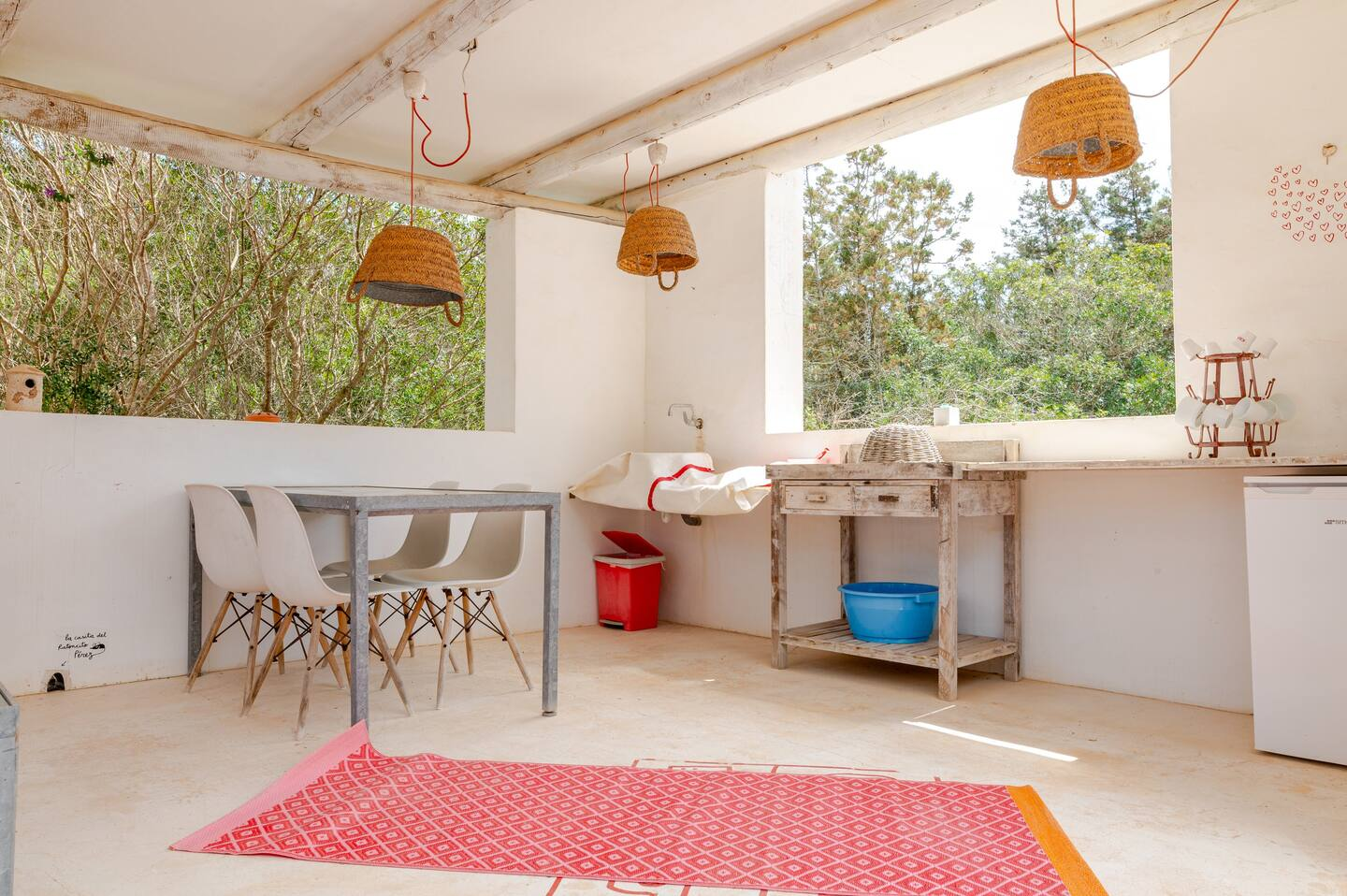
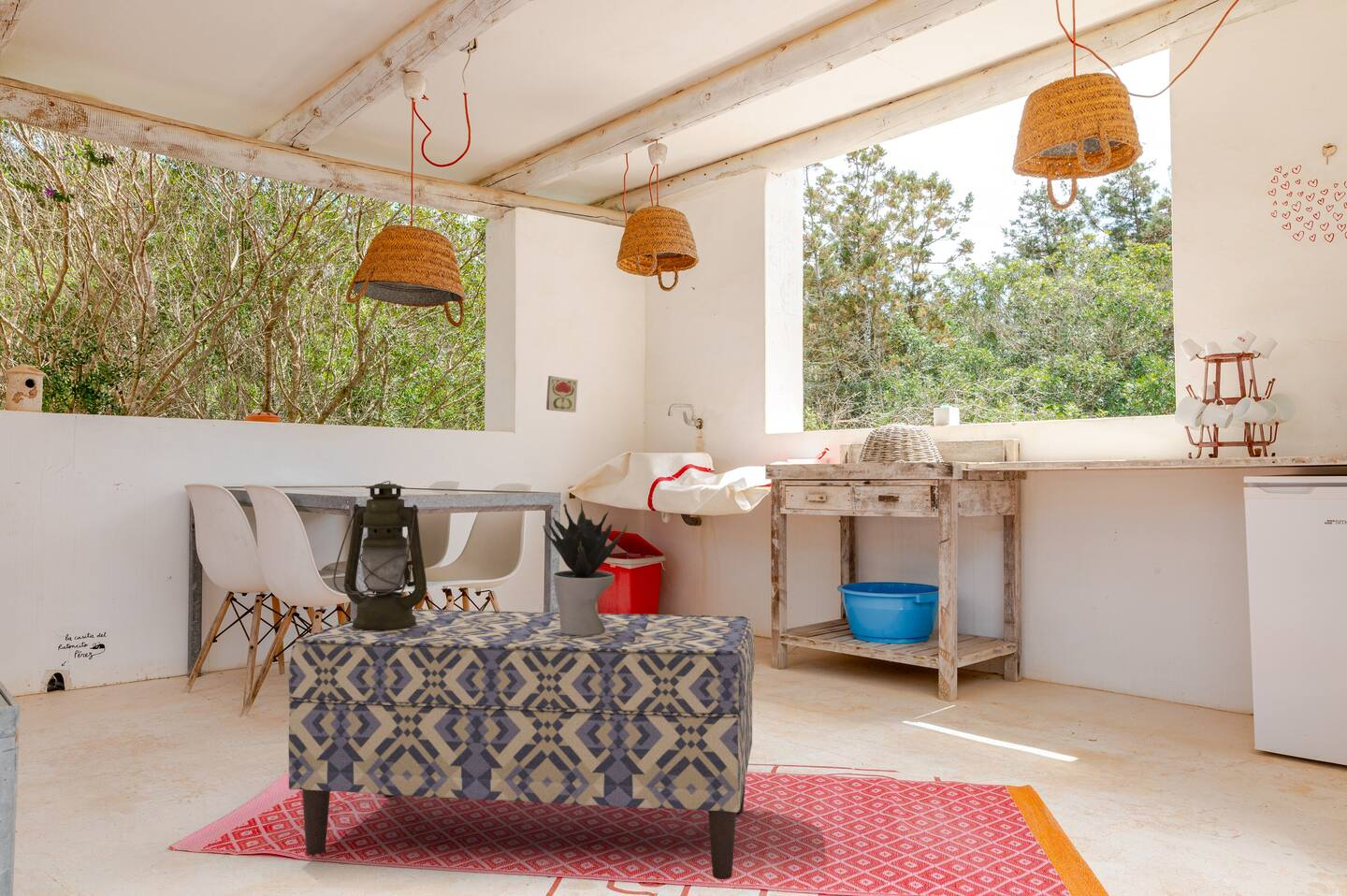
+ potted plant (583, 565)
+ lantern (383, 552)
+ decorative tile (562, 394)
+ bench (537, 728)
